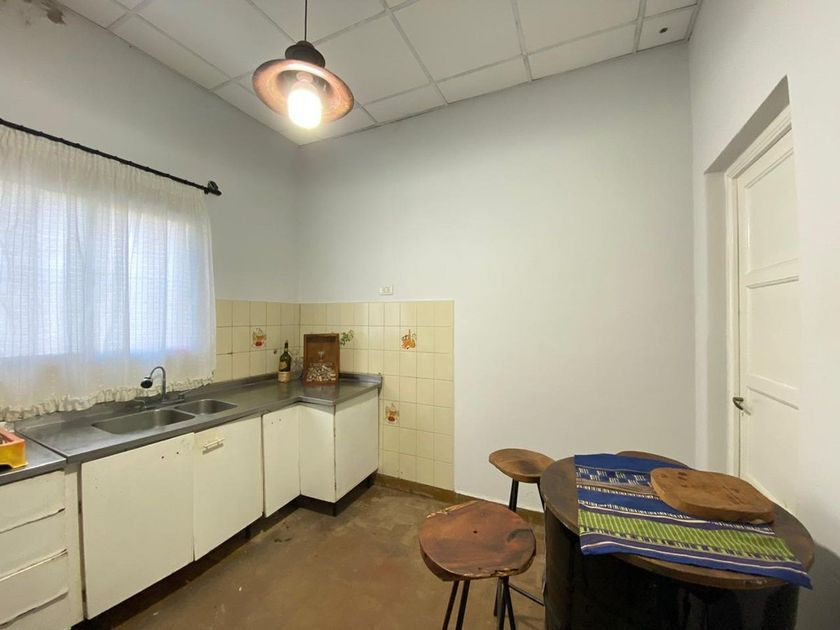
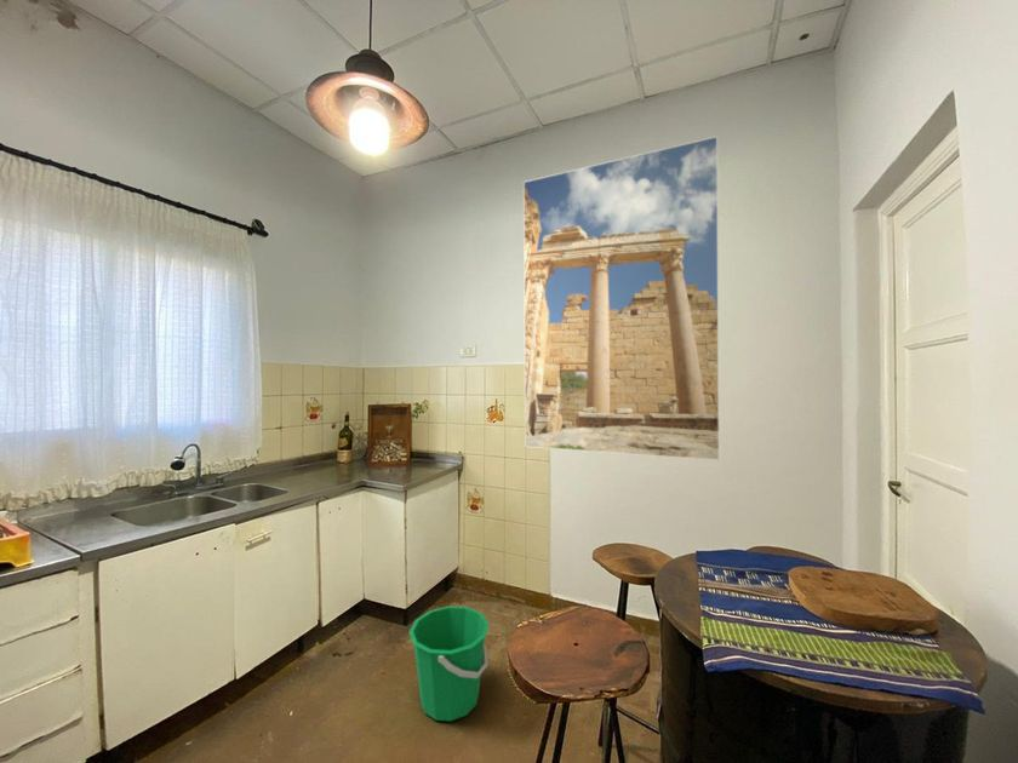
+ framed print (612, 306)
+ bucket (450, 664)
